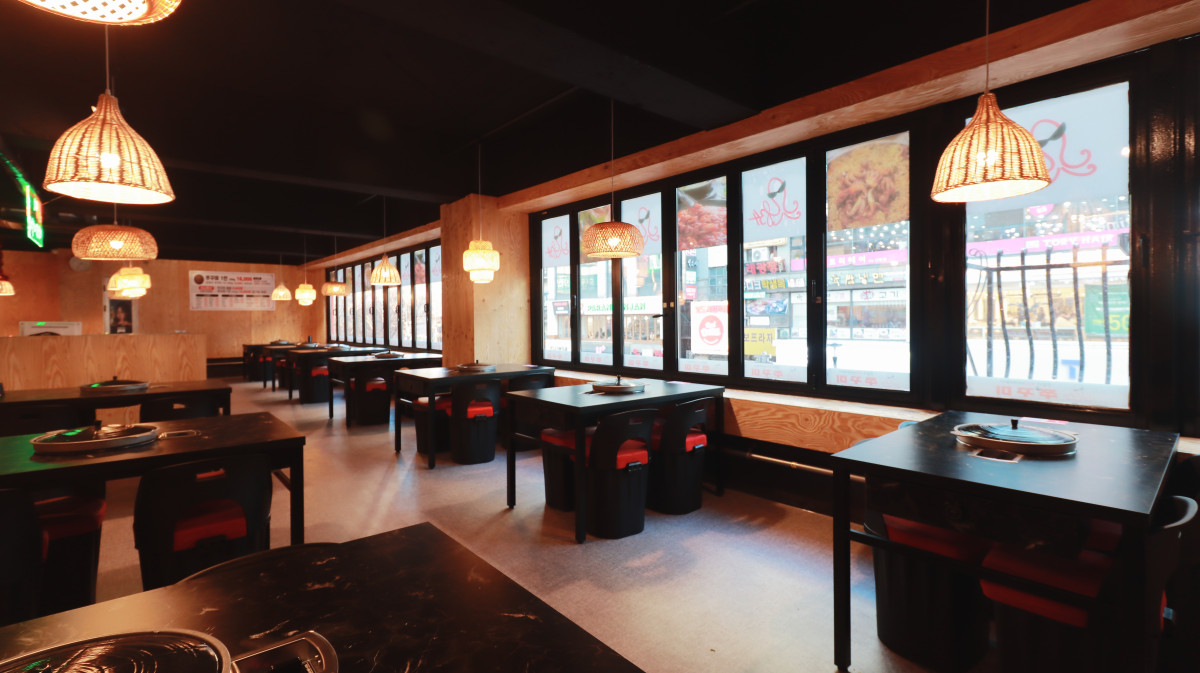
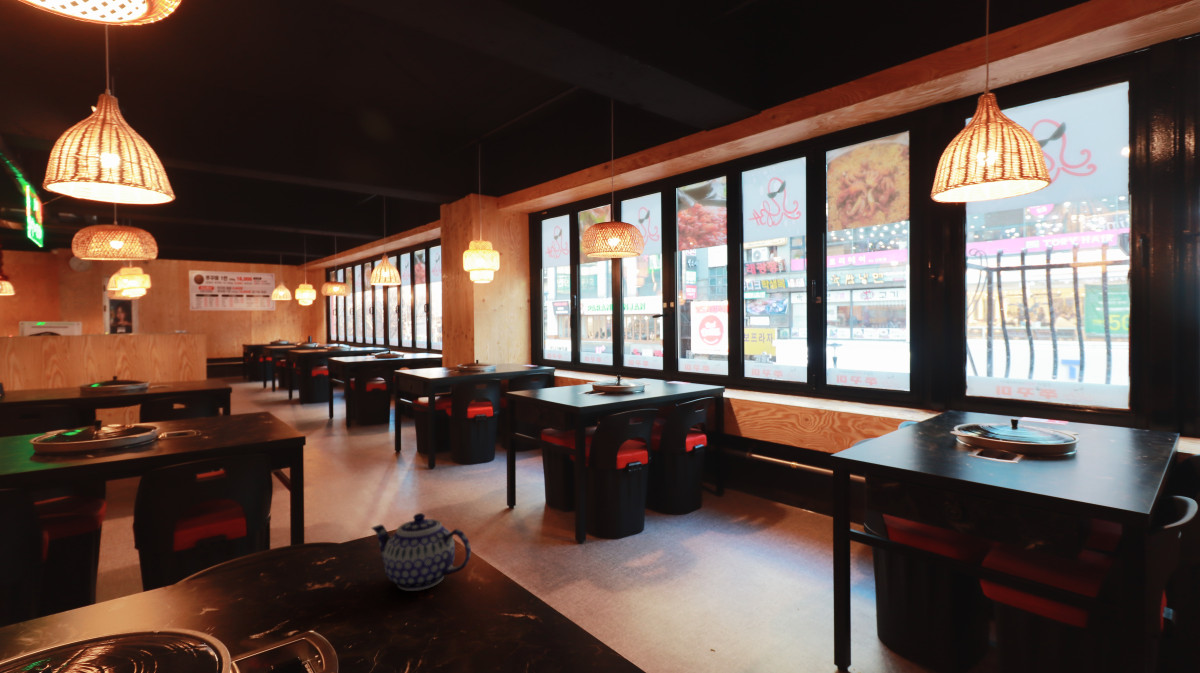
+ teapot (419, 547)
